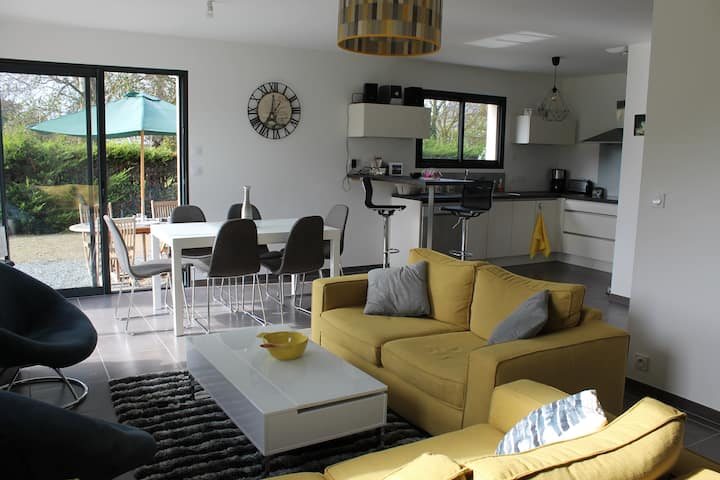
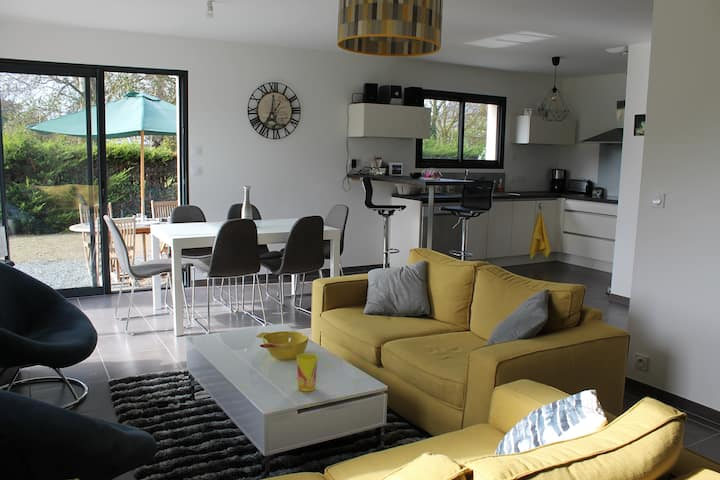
+ cup (306, 372)
